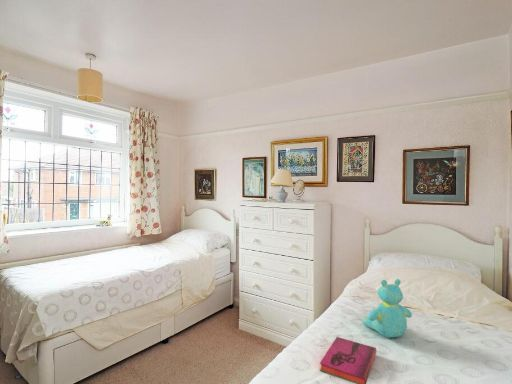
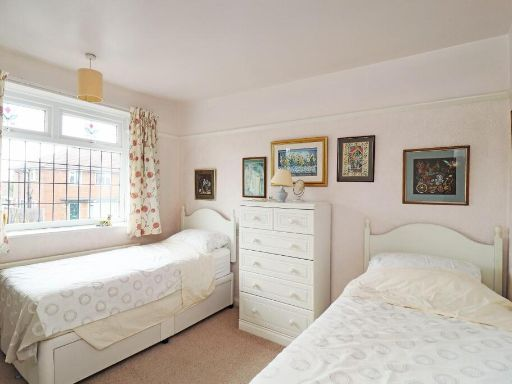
- hardback book (349, 358)
- teddy bear (384, 304)
